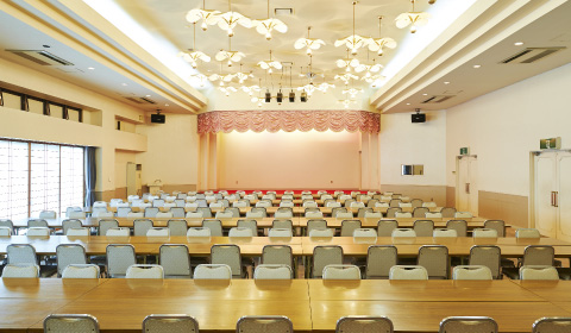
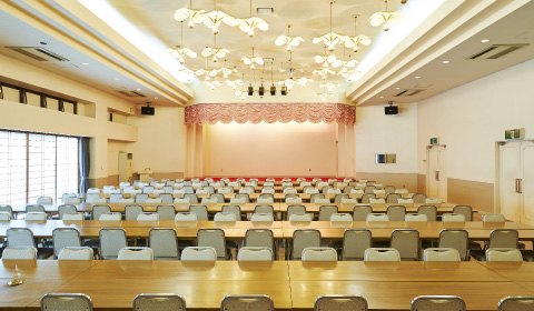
+ candle holder (17, 273)
